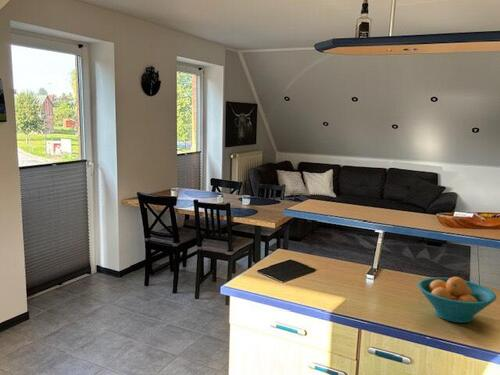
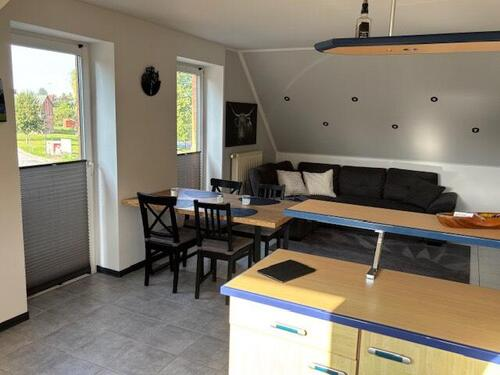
- fruit bowl (455, 296)
